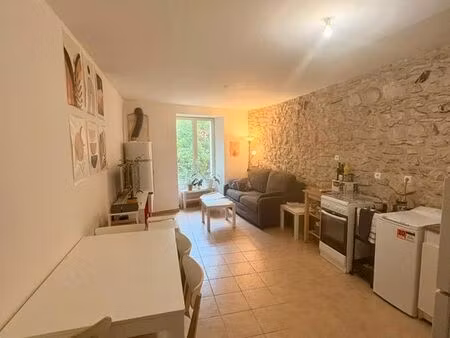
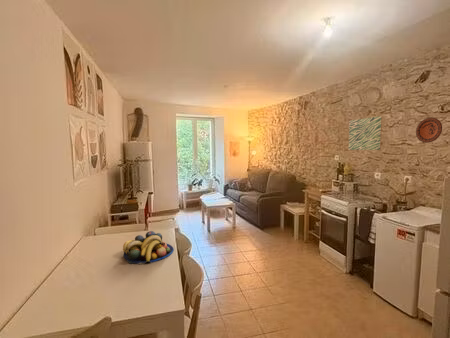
+ wall art (364, 134)
+ fruit bowl (149, 243)
+ decorative plate (428, 130)
